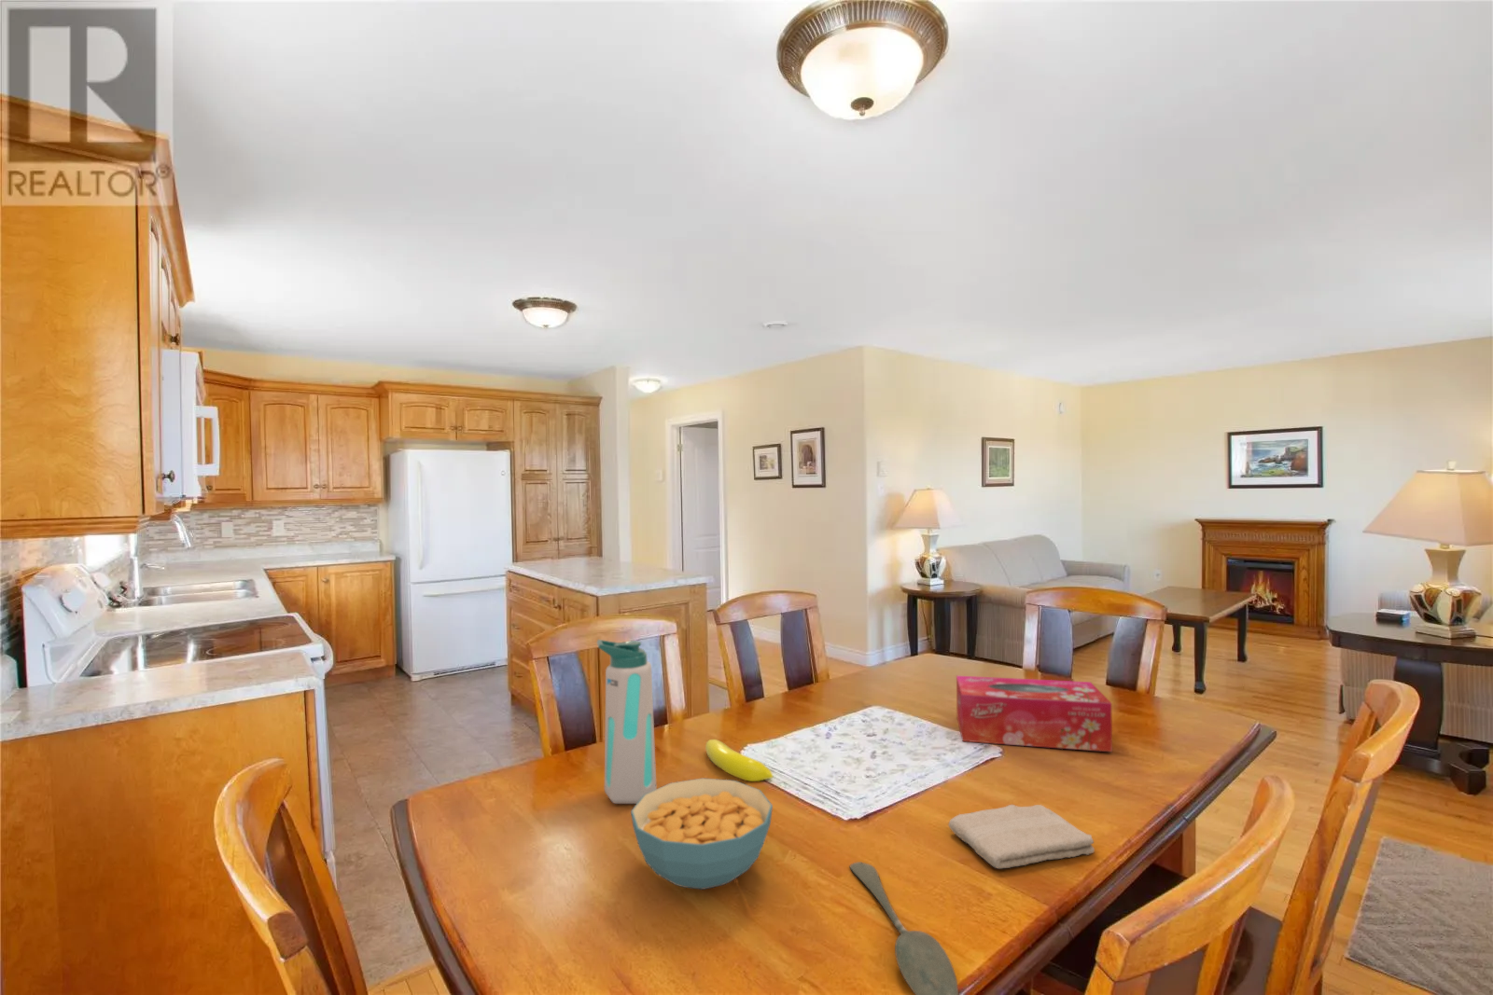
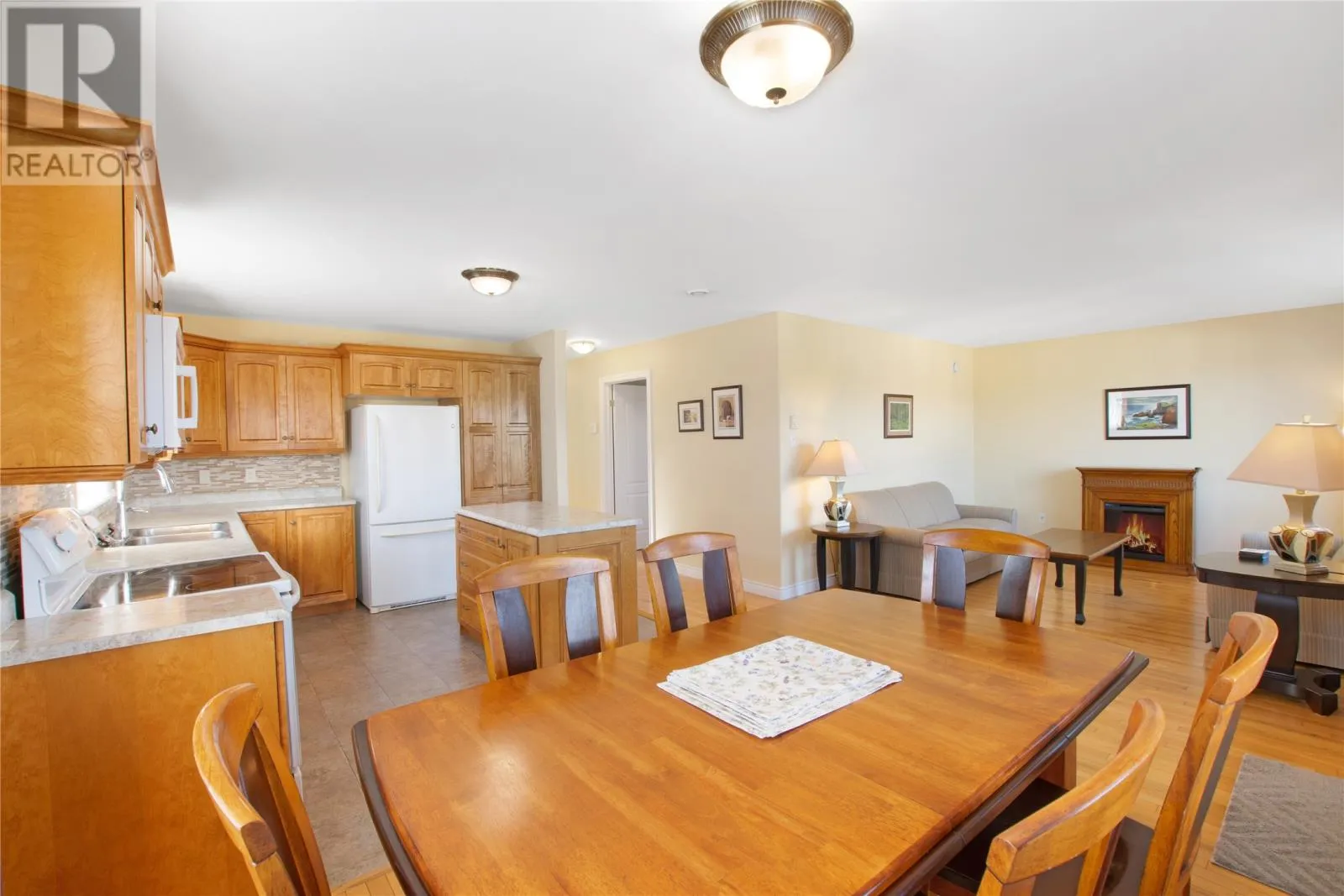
- water bottle (625, 718)
- cereal bowl (703, 842)
- spoon (891, 914)
- tissue box (1029, 711)
- banana (734, 754)
- washcloth (1021, 833)
